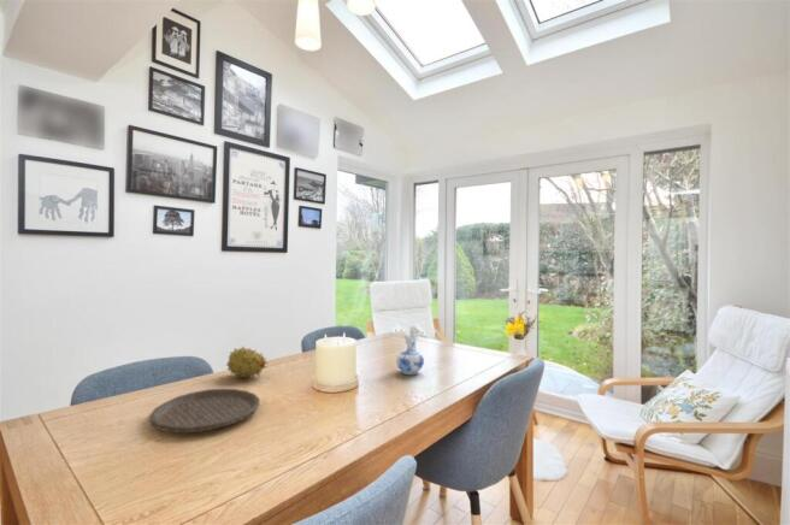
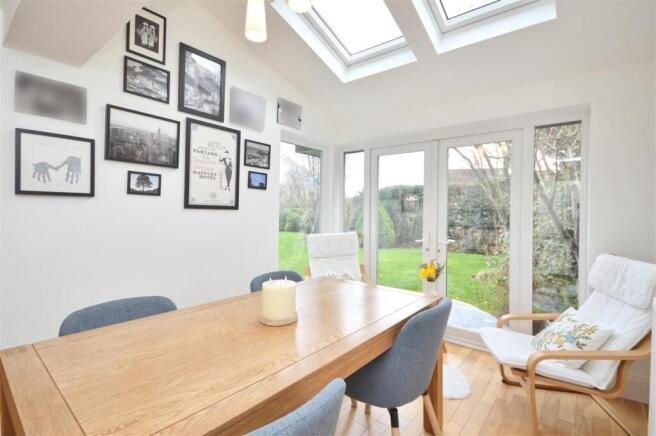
- ceramic pitcher (409, 349)
- fruit (247, 361)
- plate (207, 409)
